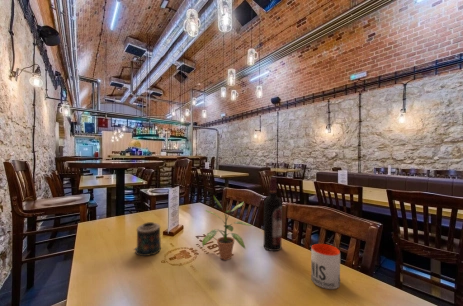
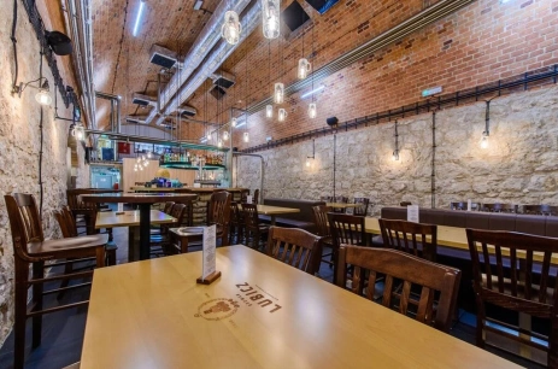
- potted plant (224, 225)
- mug (325, 262)
- candle (146, 236)
- wine bottle (272, 212)
